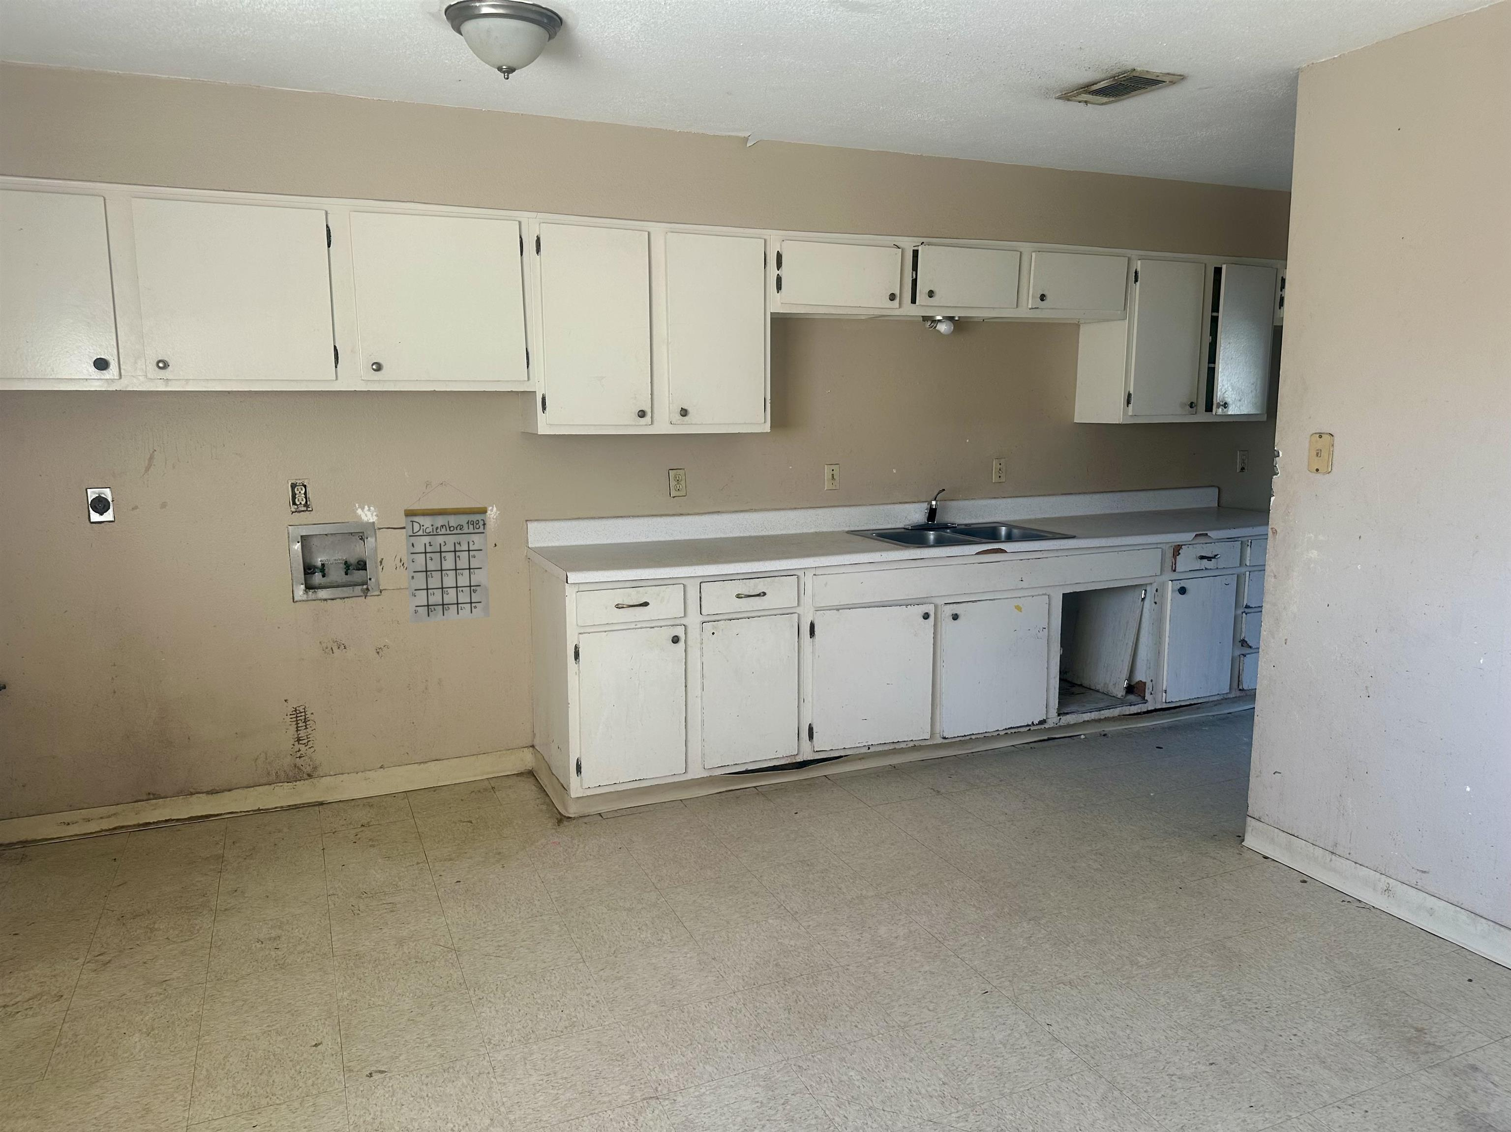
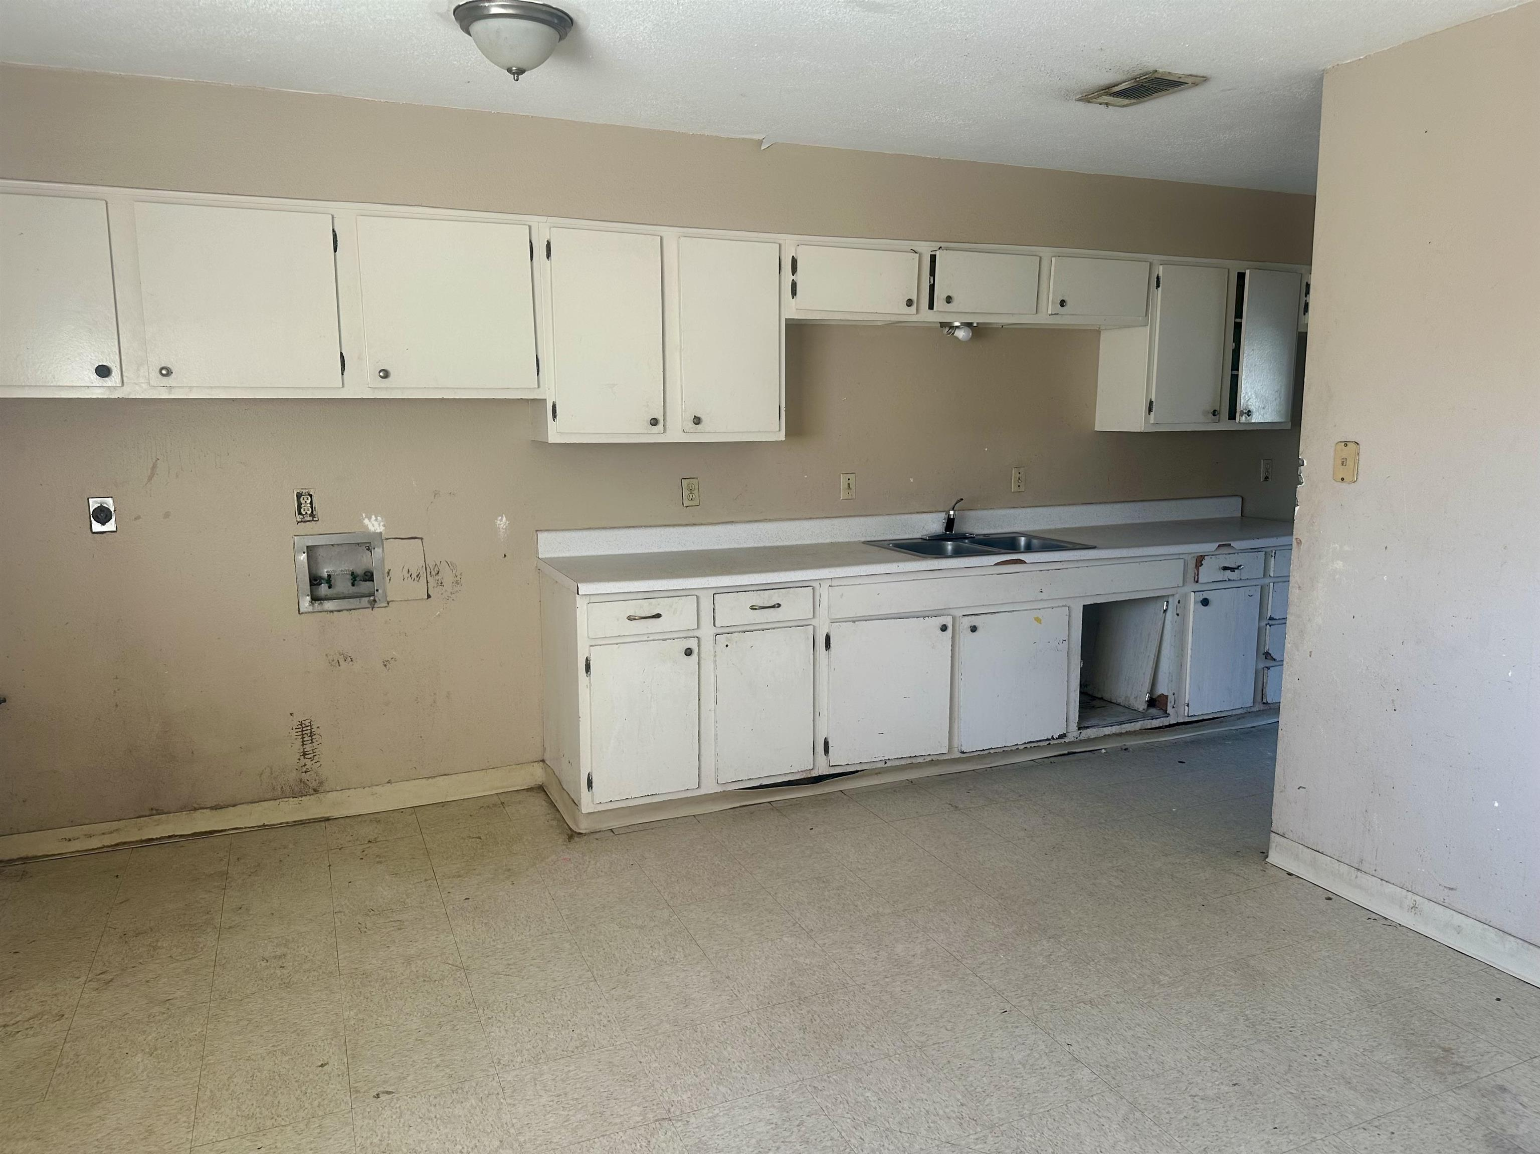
- calendar (447, 551)
